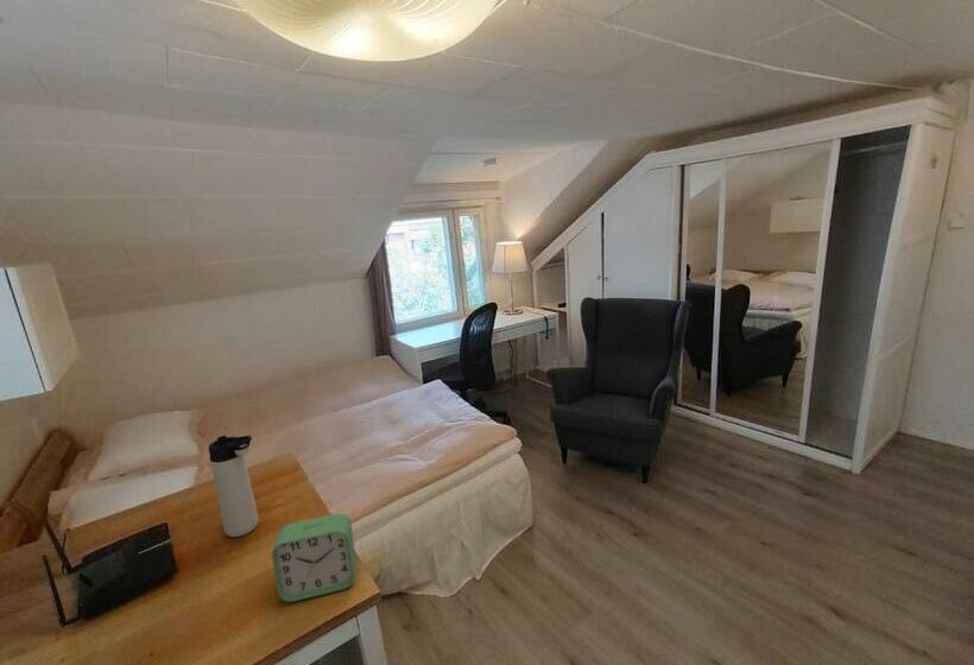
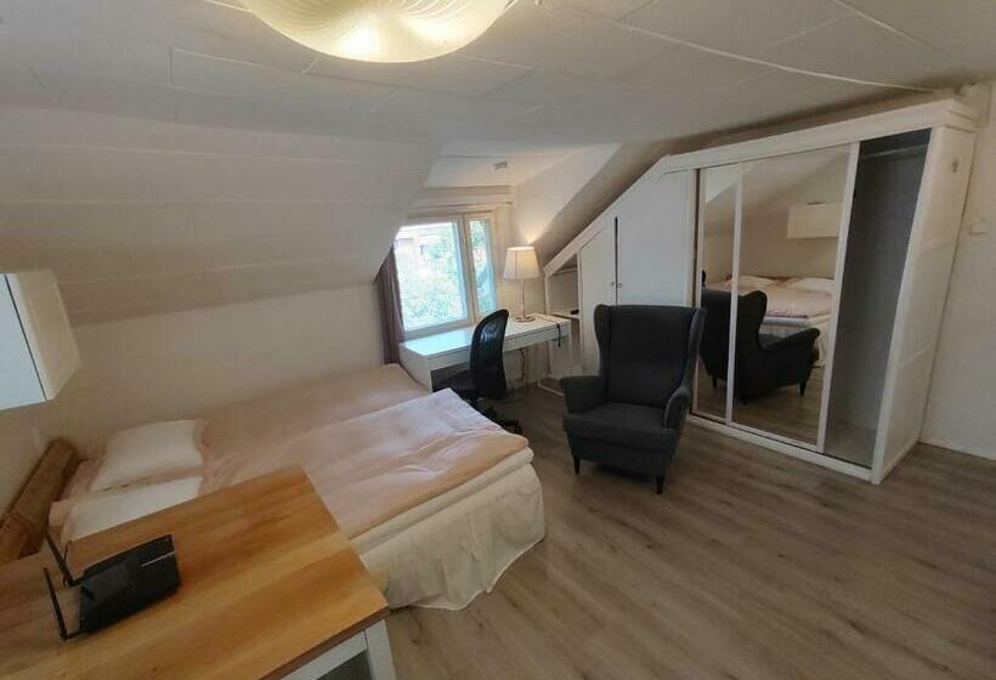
- alarm clock (316, 555)
- thermos bottle (239, 484)
